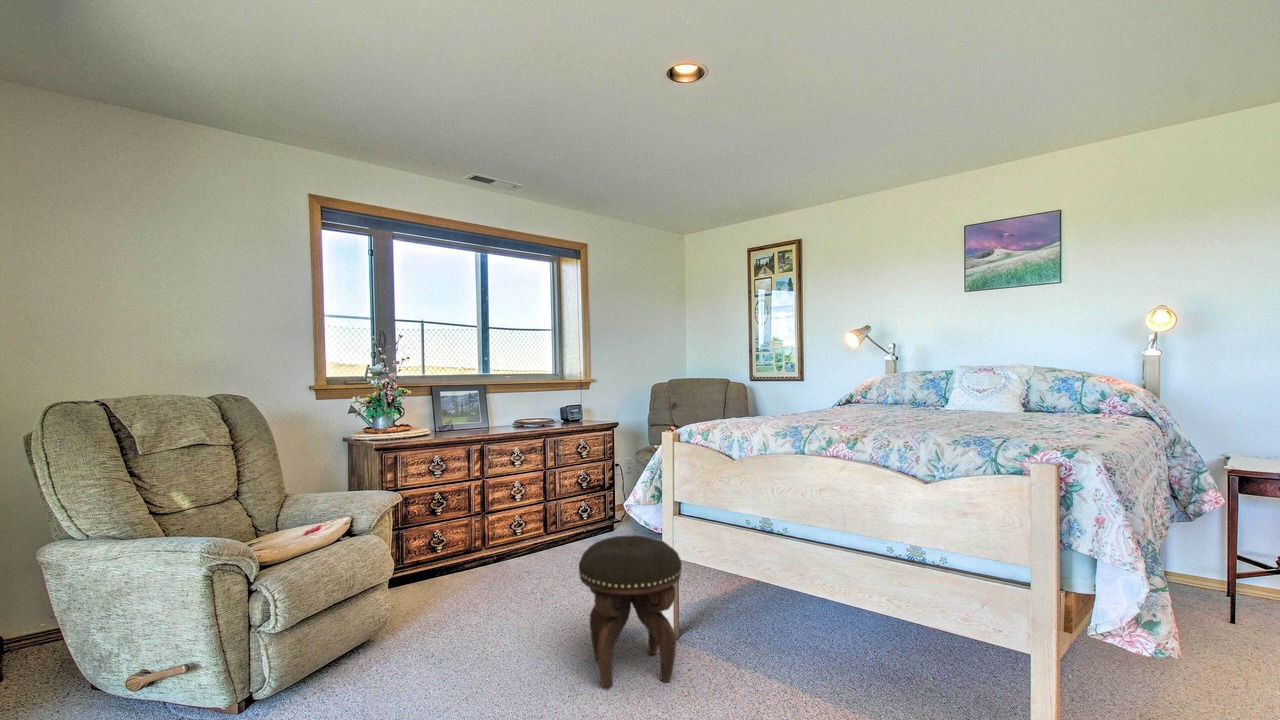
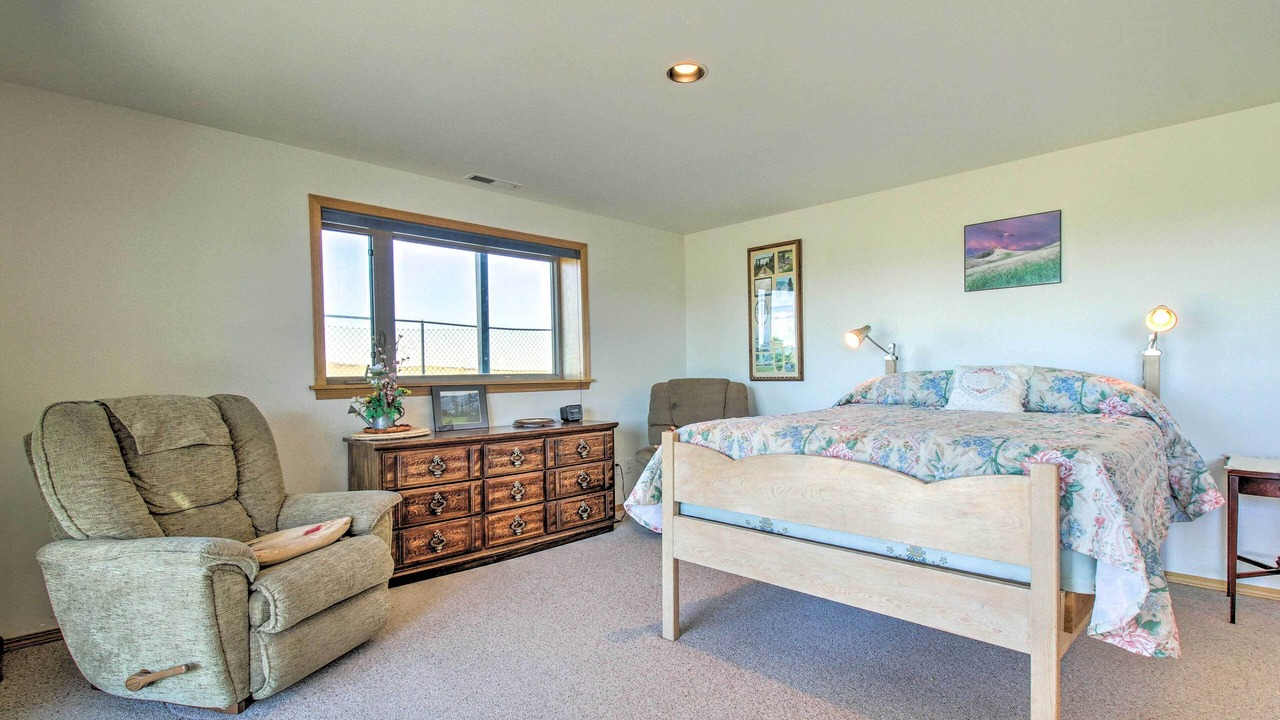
- footstool (630, 606)
